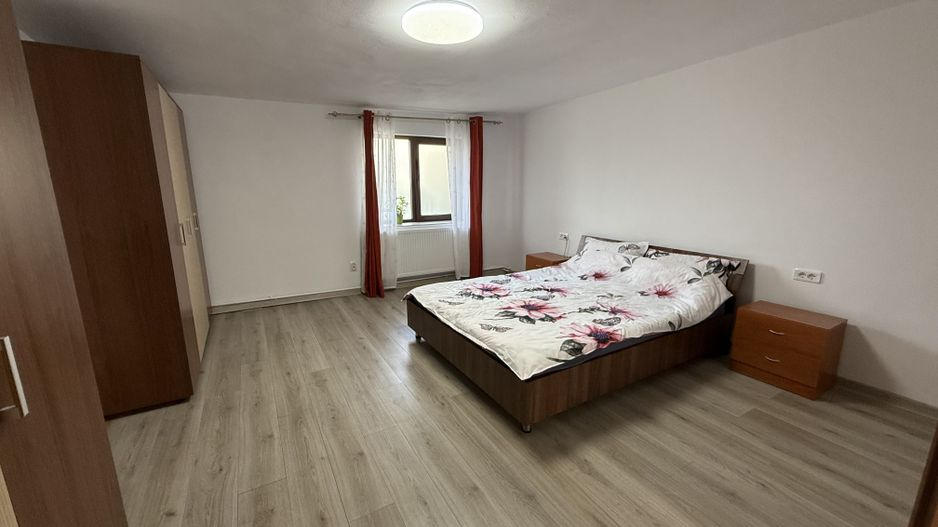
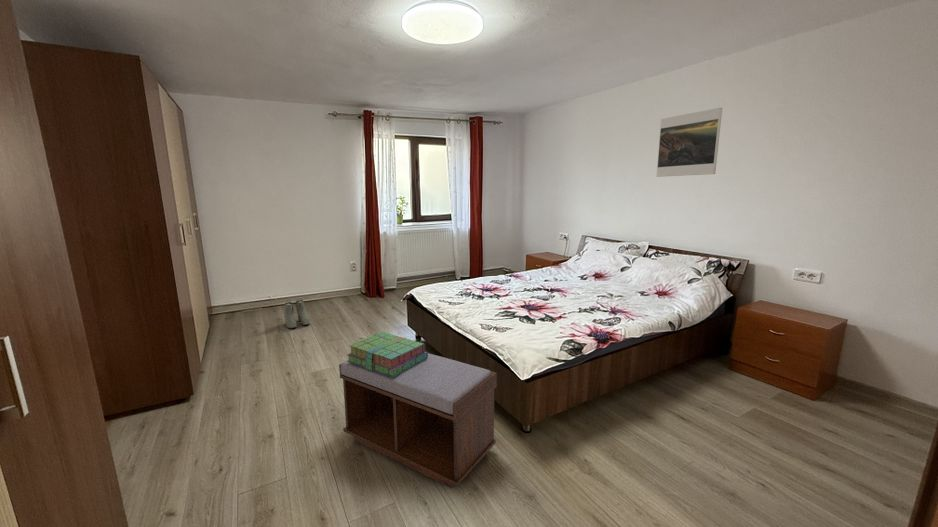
+ boots (297, 313)
+ stack of books (387, 351)
+ bench (416, 405)
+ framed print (686, 145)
